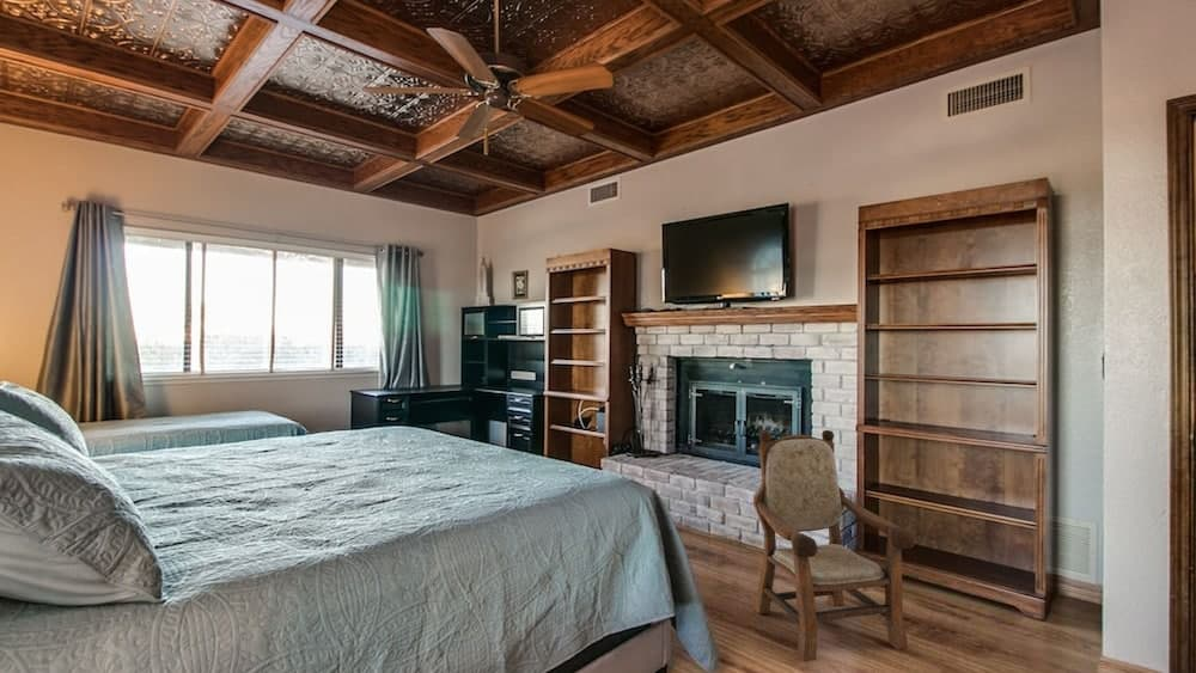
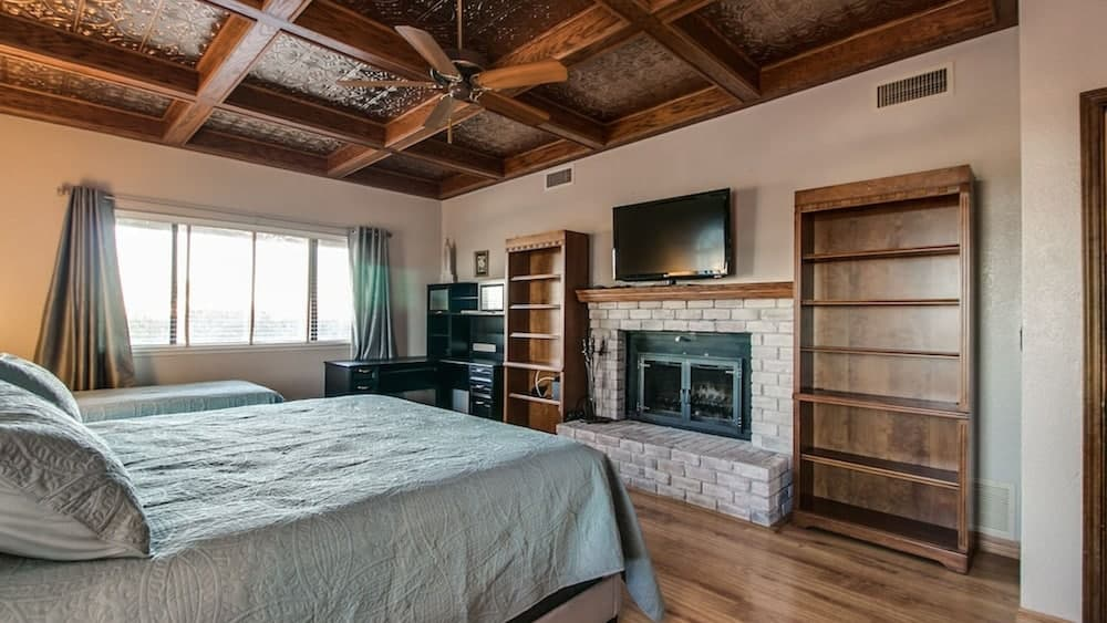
- armchair (823, 528)
